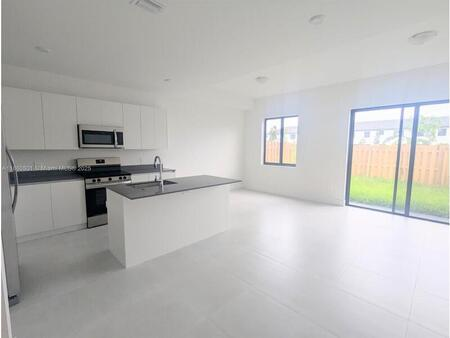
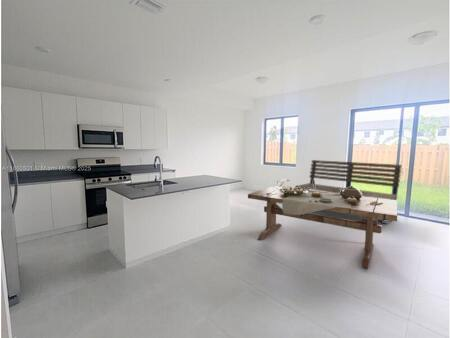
+ bench (343, 188)
+ dining table (316, 214)
